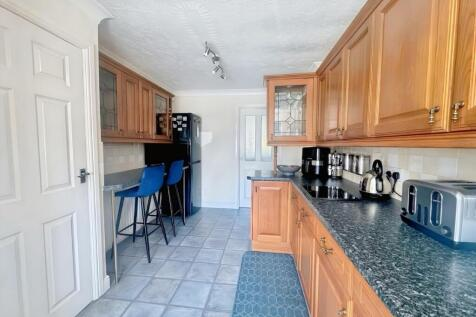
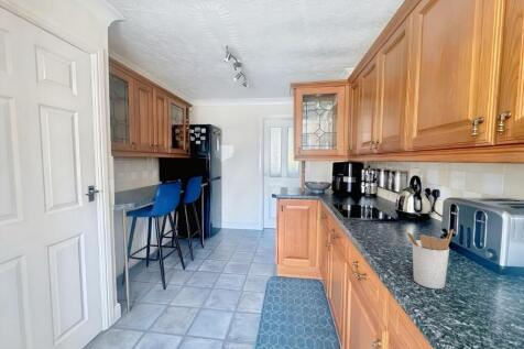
+ utensil holder (430, 257)
